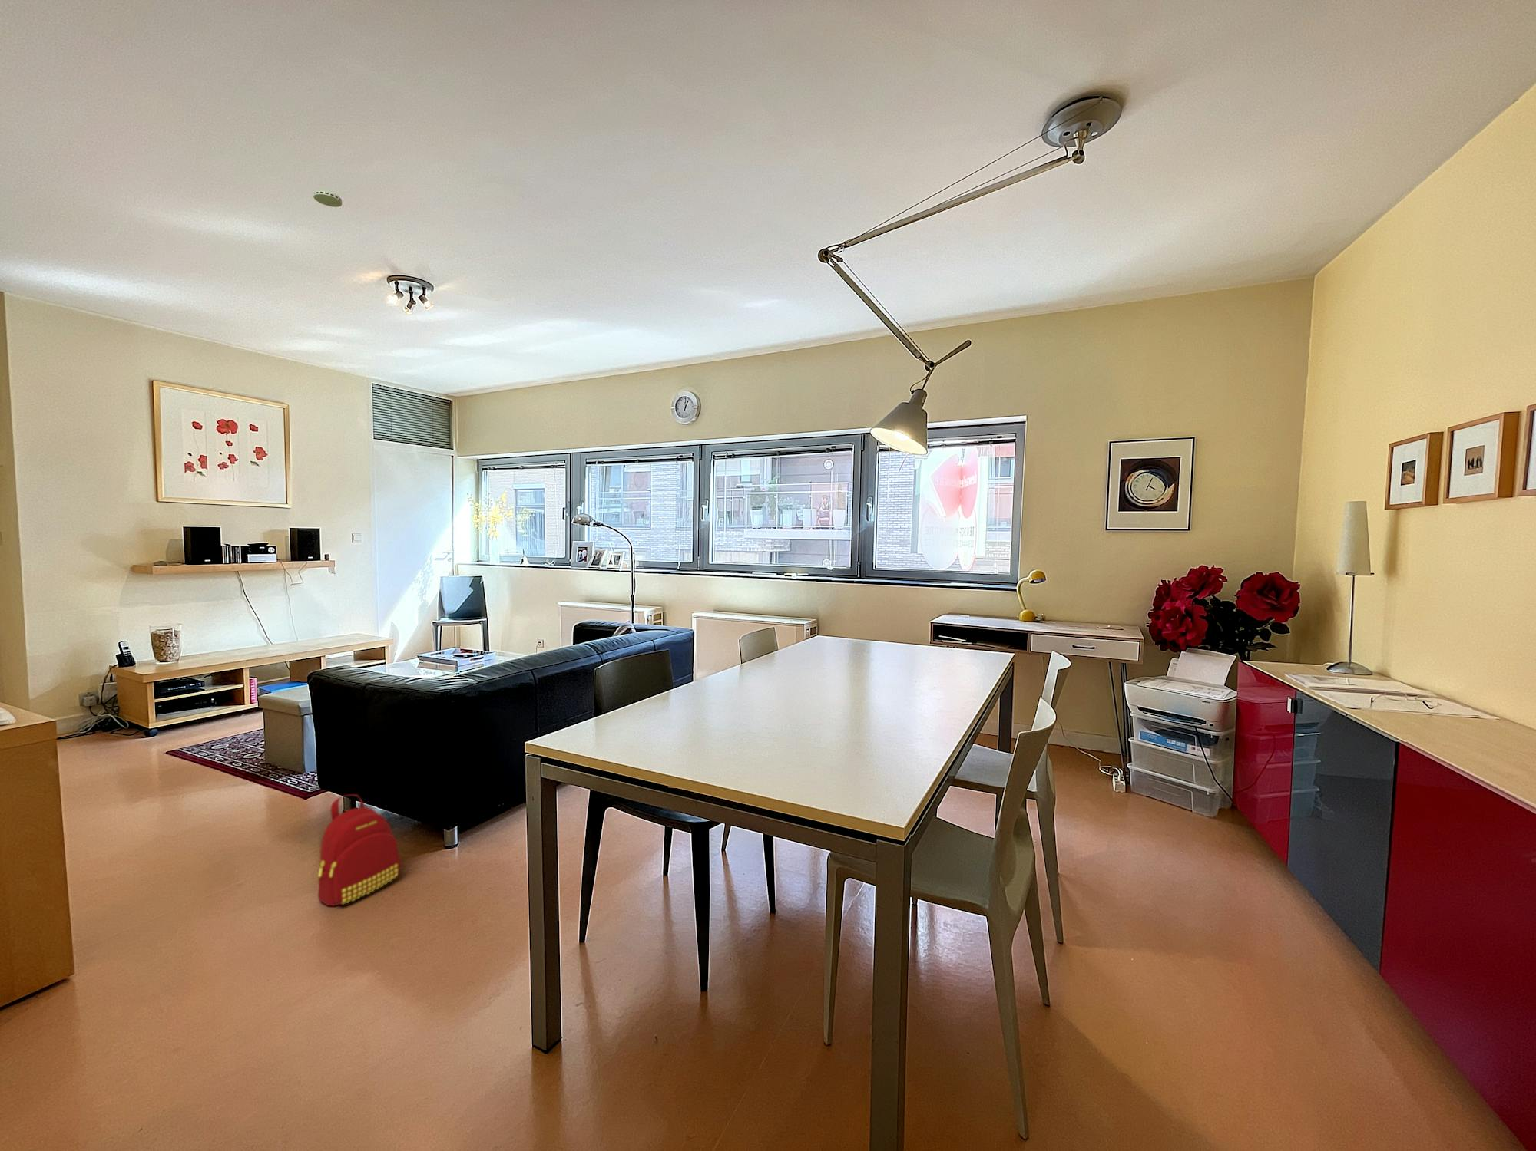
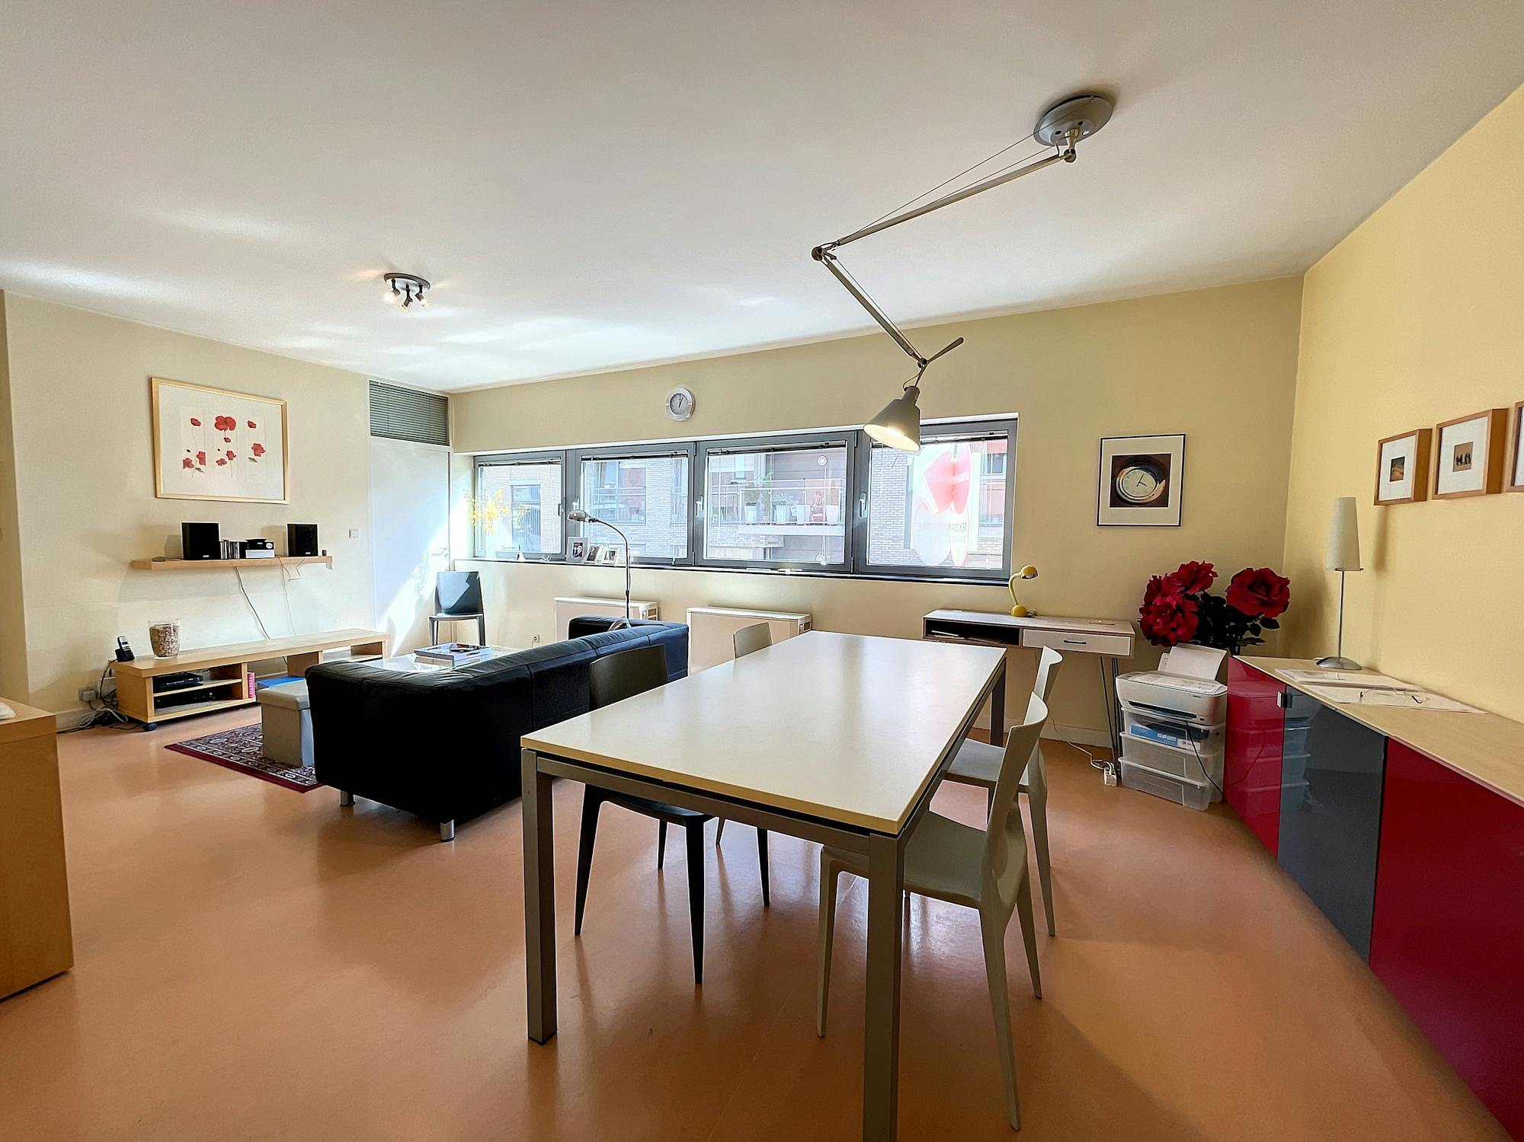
- backpack (357, 844)
- smoke detector (328, 198)
